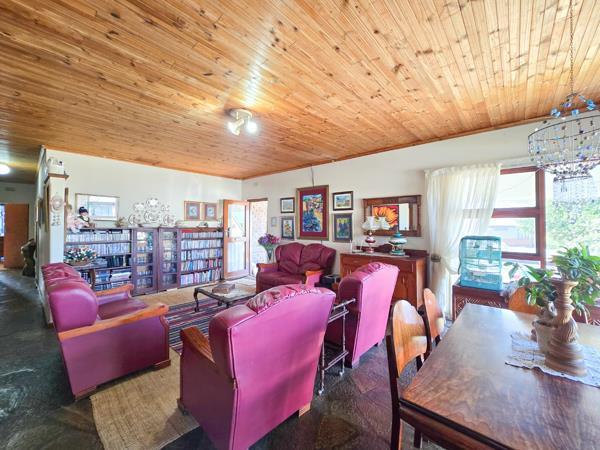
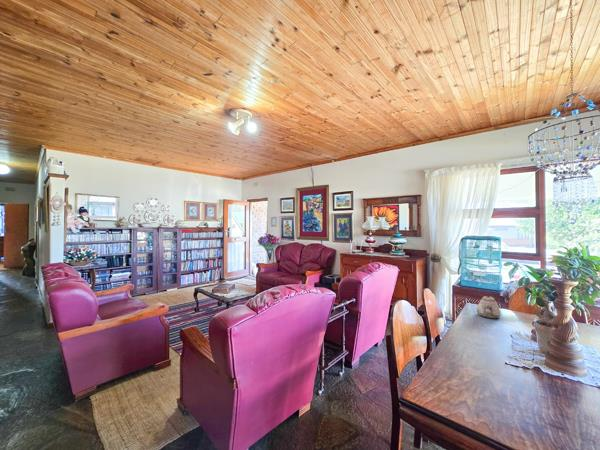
+ teapot (488, 306)
